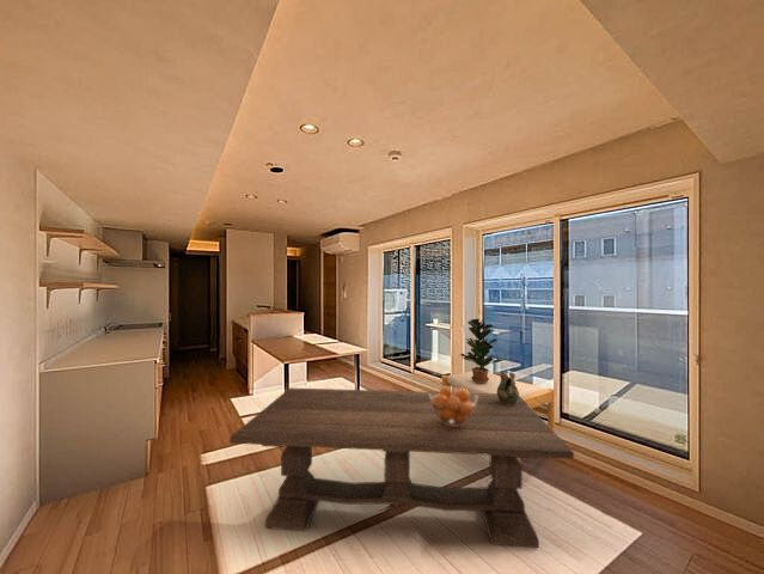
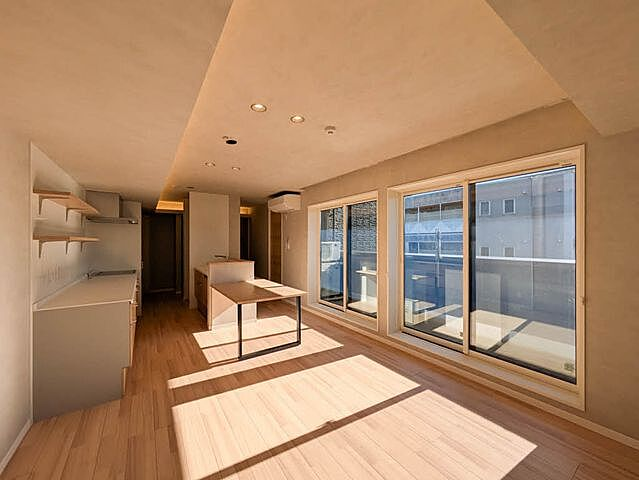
- fruit basket (452, 405)
- footstool (494, 392)
- dining table (397, 462)
- potted plant (478, 348)
- ceramic pitcher (507, 386)
